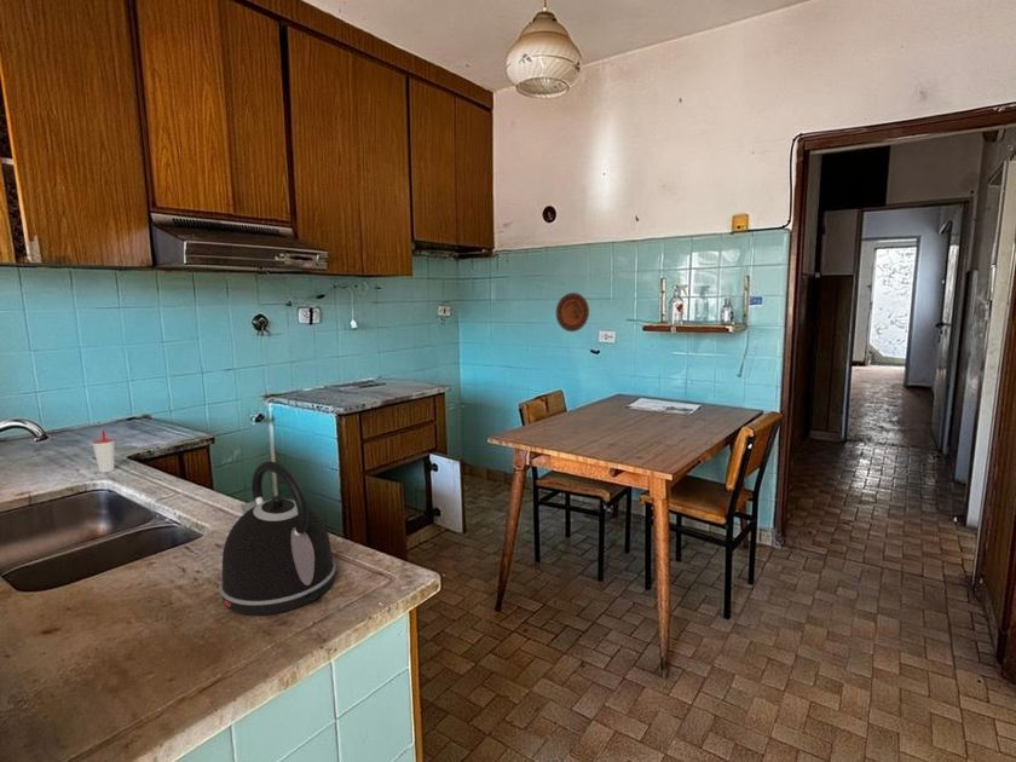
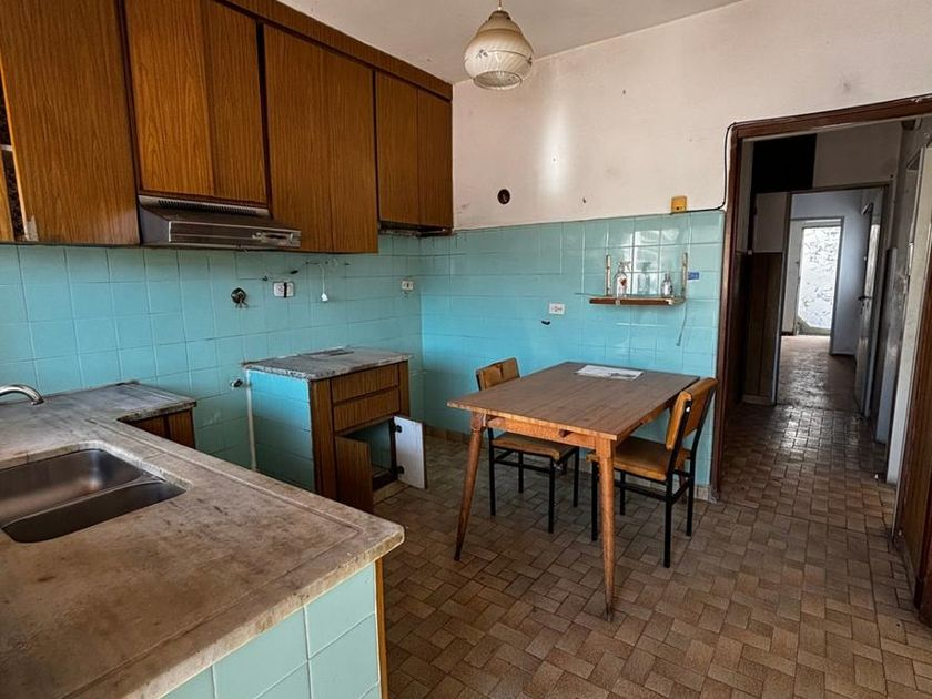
- decorative plate (572, 312)
- cup (104, 450)
- kettle (276, 525)
